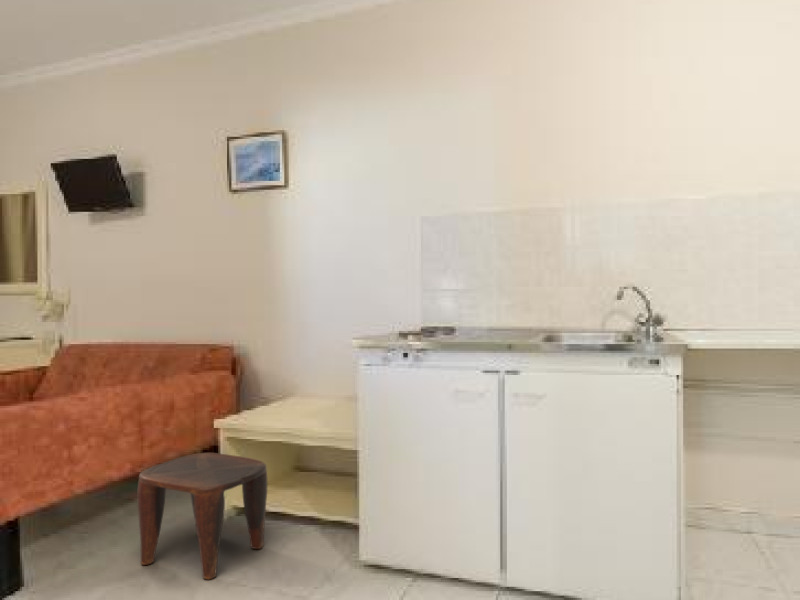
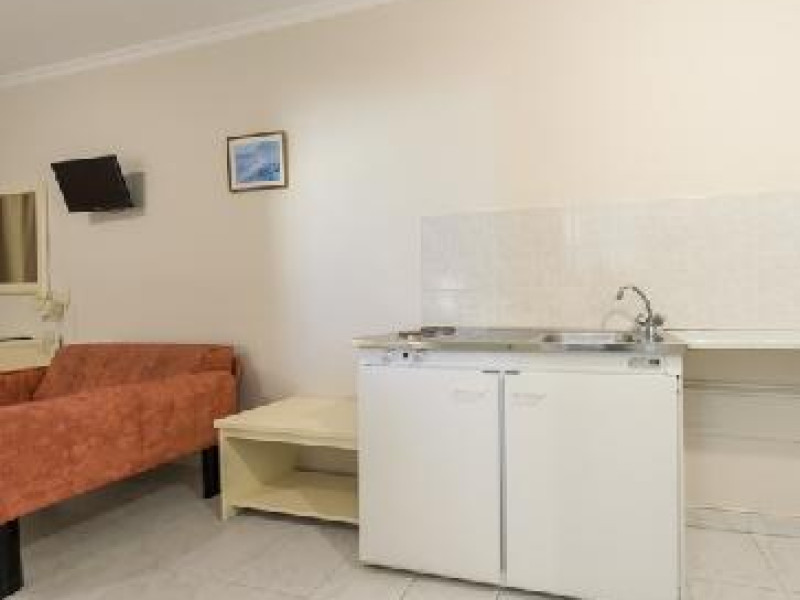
- stool (204, 510)
